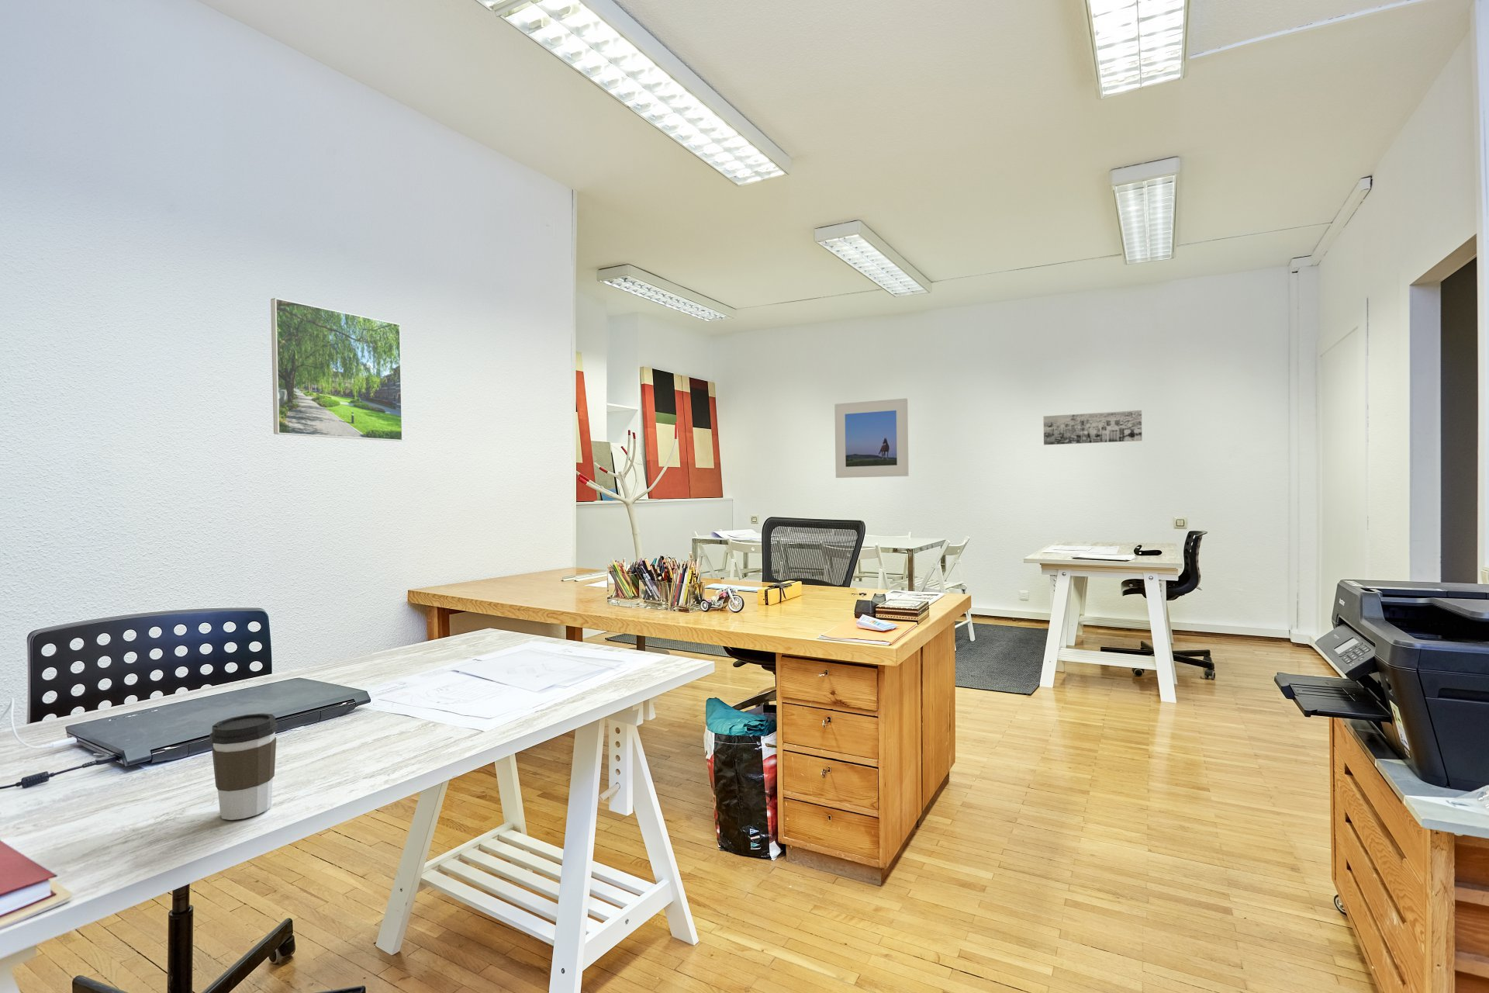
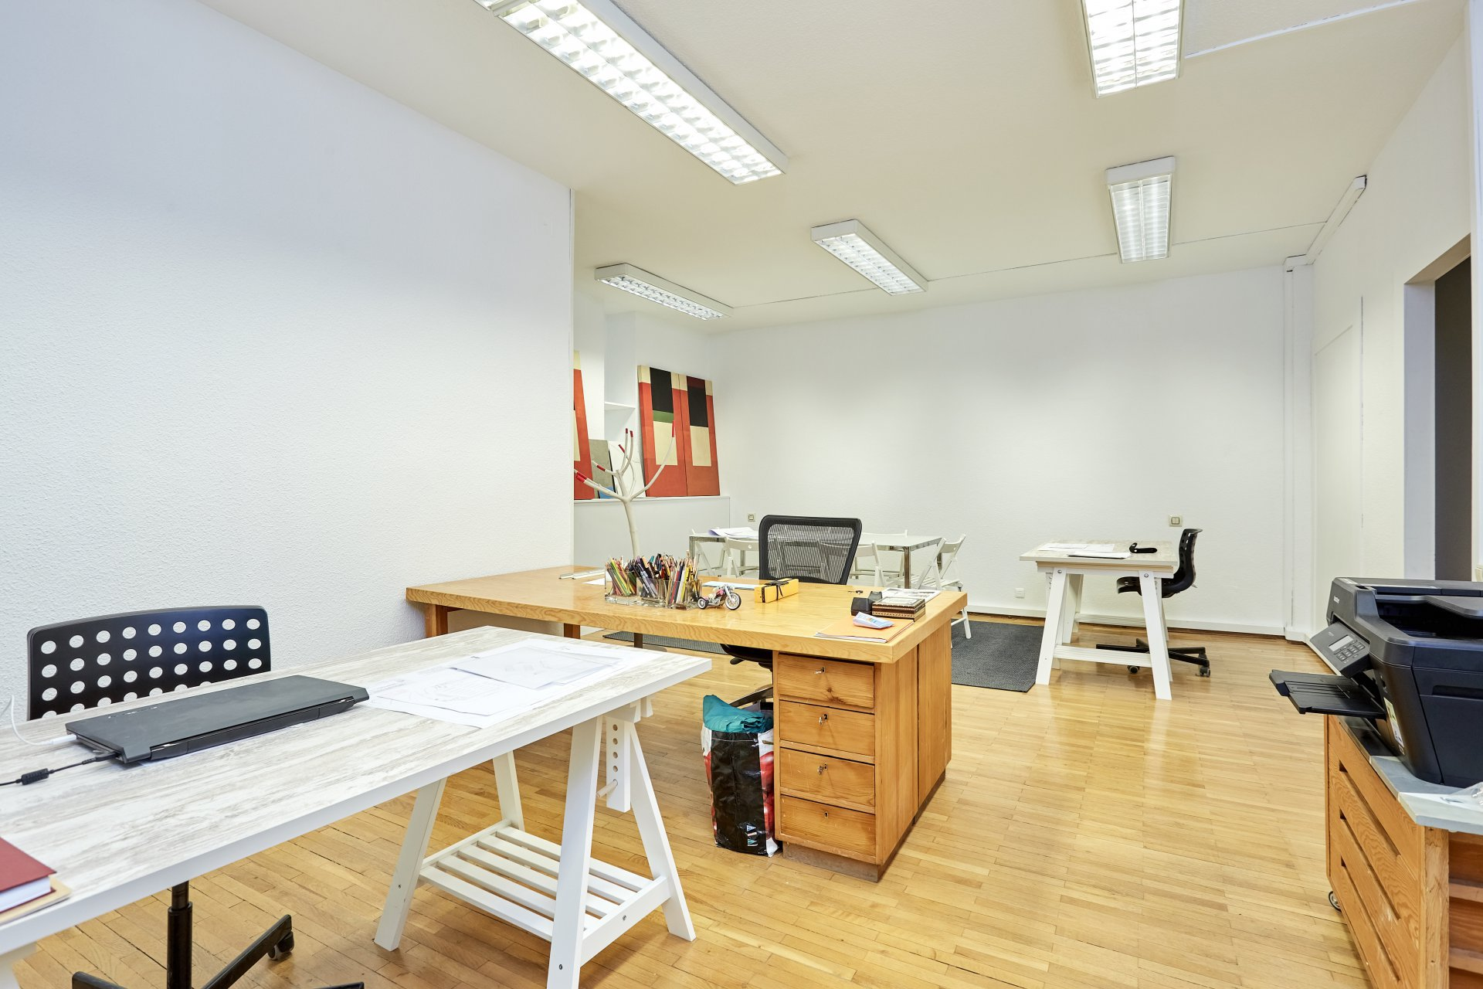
- coffee cup (245, 766)
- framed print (341, 375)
- wall art (1091, 428)
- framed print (870, 439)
